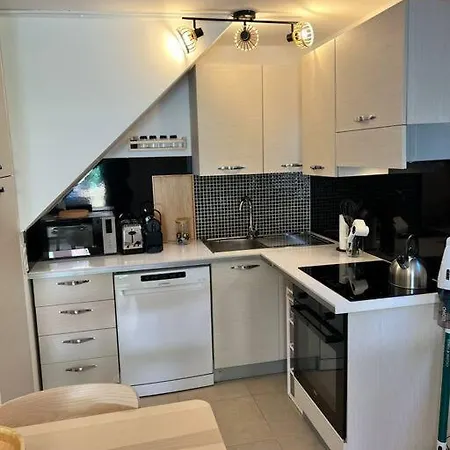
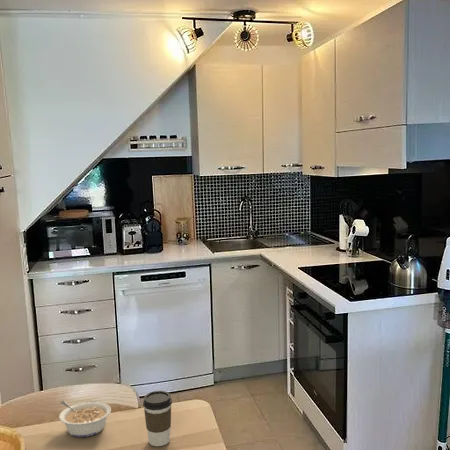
+ coffee cup (158, 418)
+ legume (83, 419)
